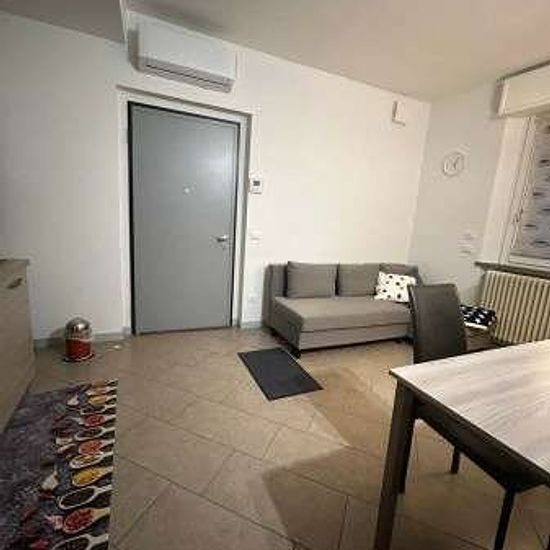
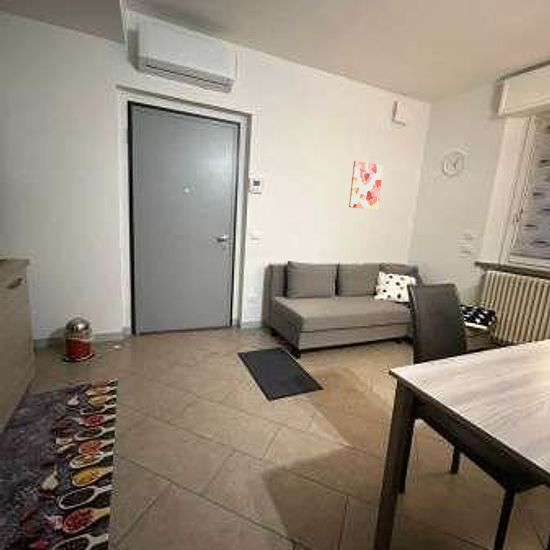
+ wall art (366, 186)
